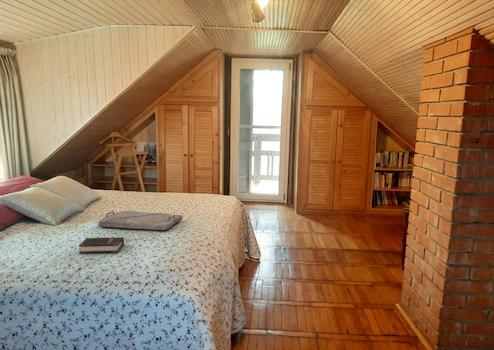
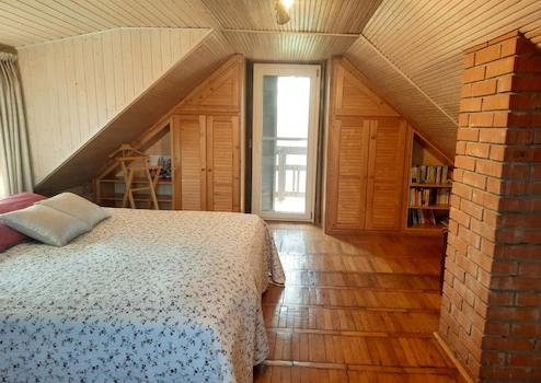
- serving tray (143, 217)
- hardback book (102, 244)
